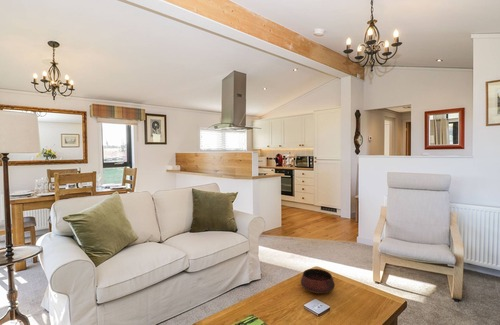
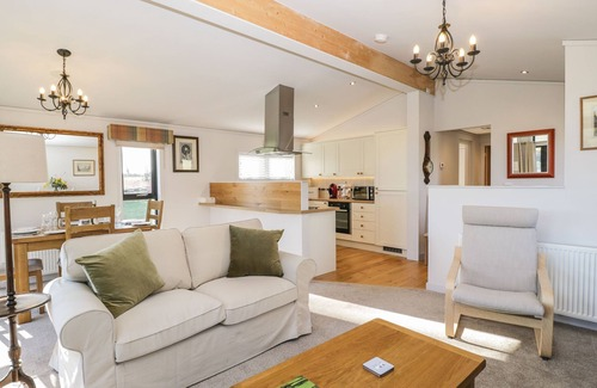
- bowl (317, 282)
